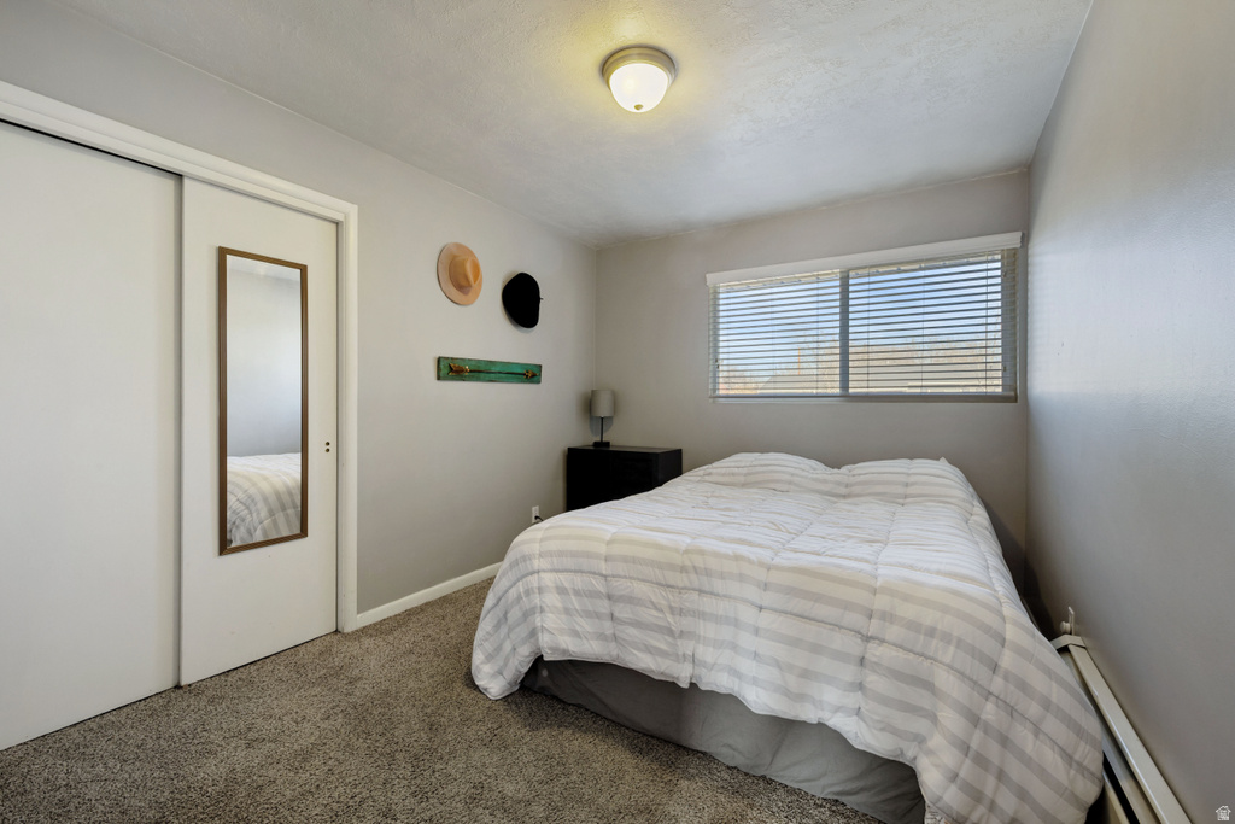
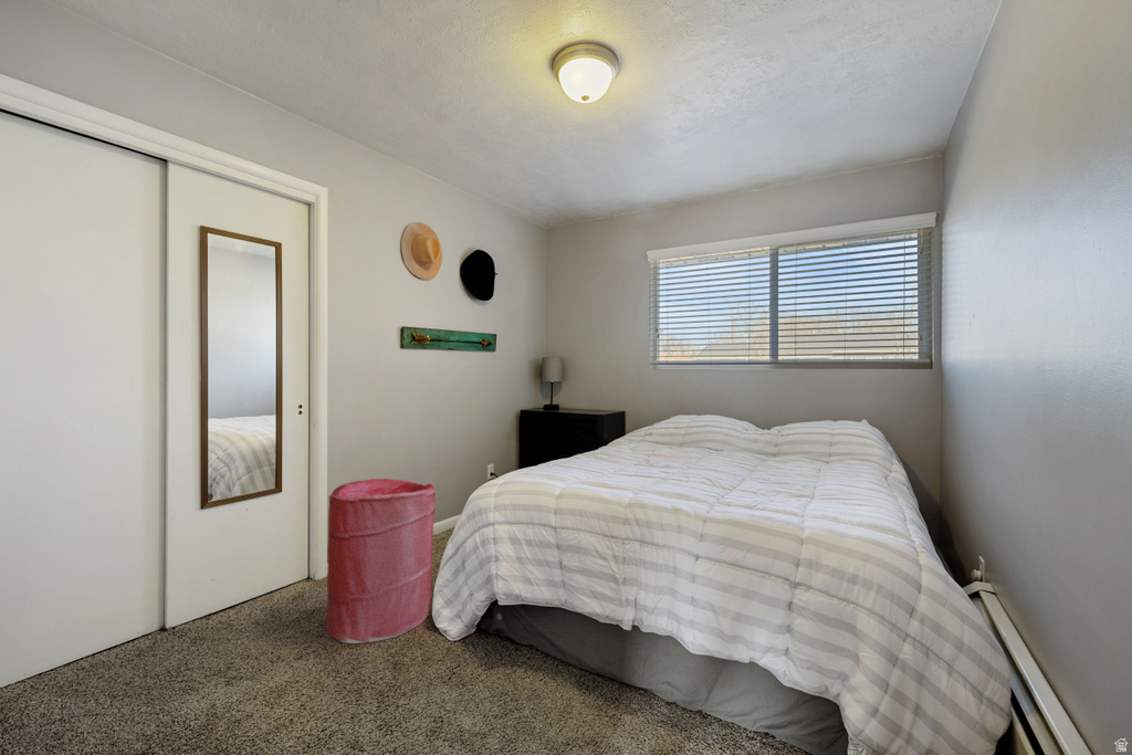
+ laundry hamper (382, 549)
